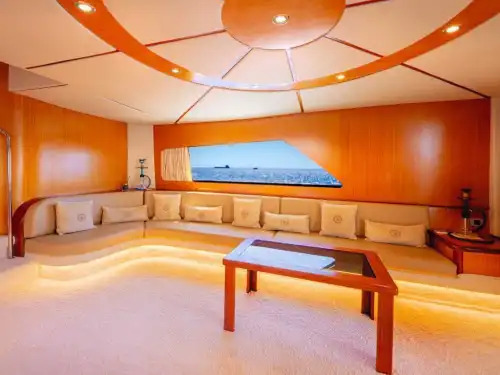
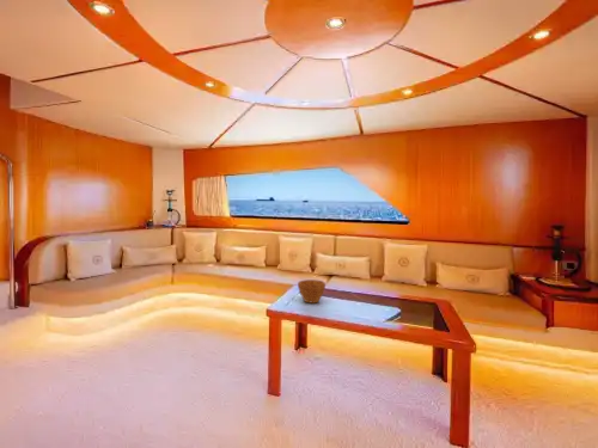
+ bowl (311, 291)
